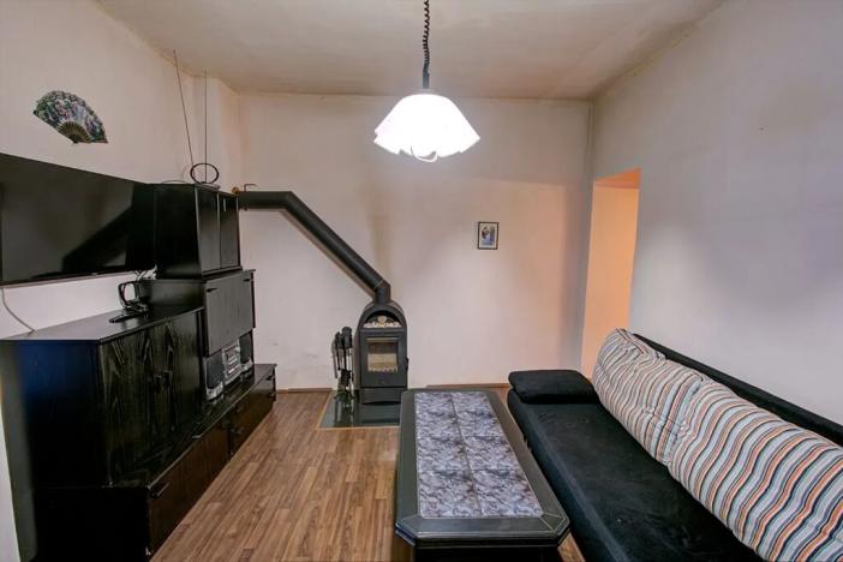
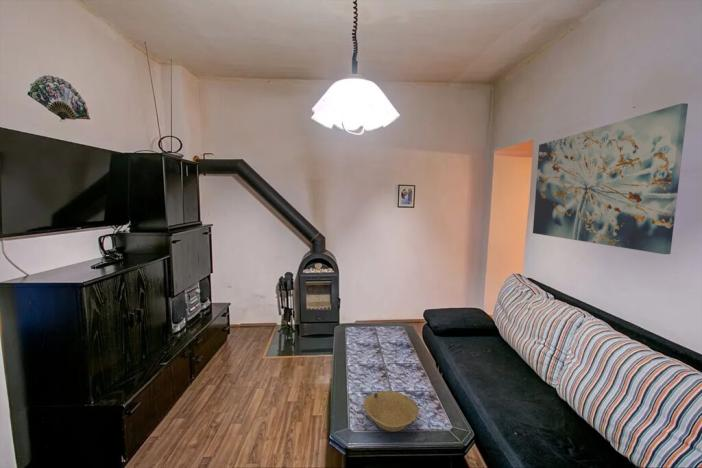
+ wall art (588, 186)
+ bowl (390, 413)
